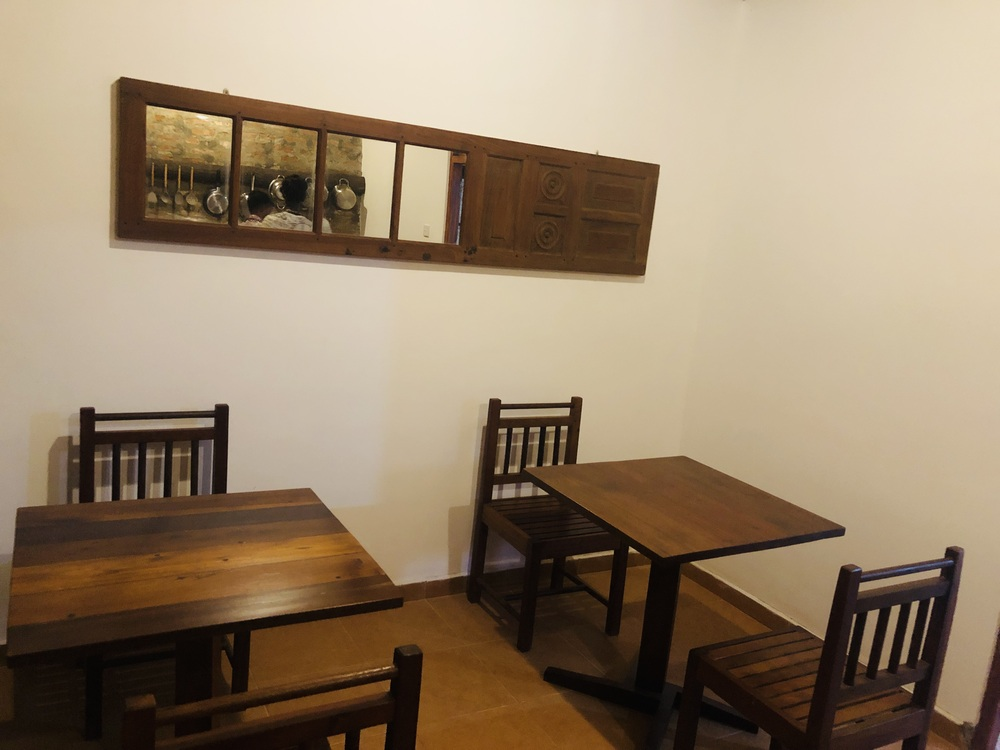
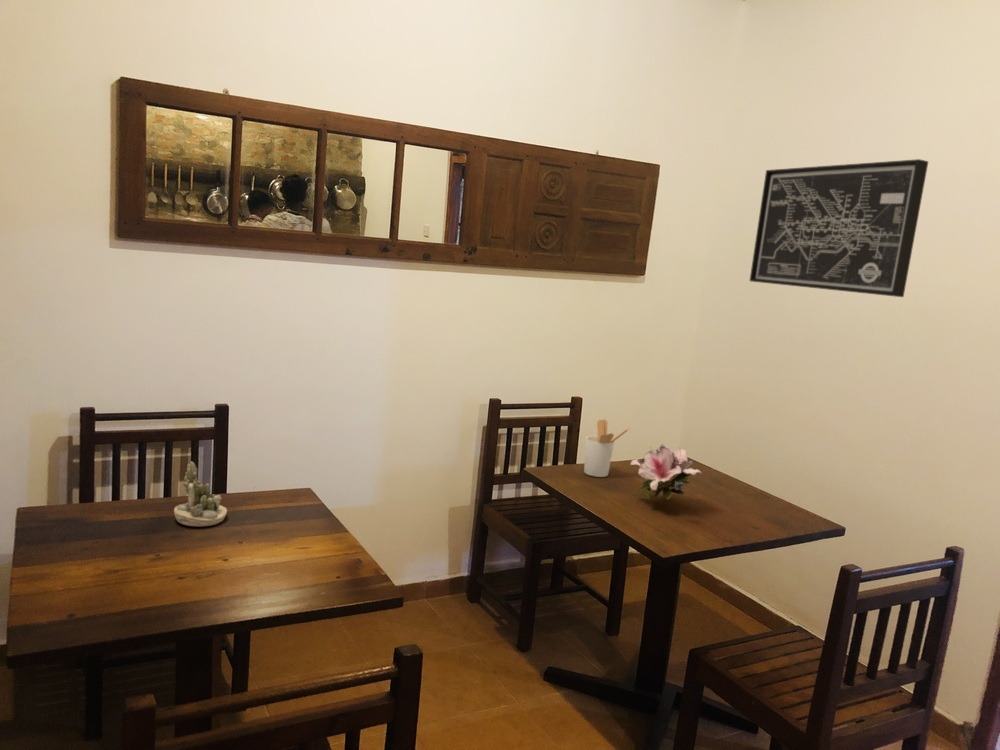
+ flower (668, 476)
+ succulent planter (201, 490)
+ utensil holder (606, 449)
+ wall art (828, 228)
